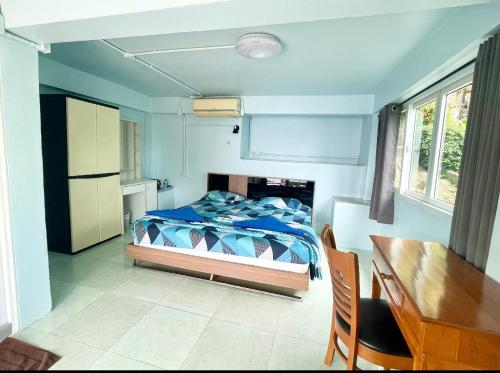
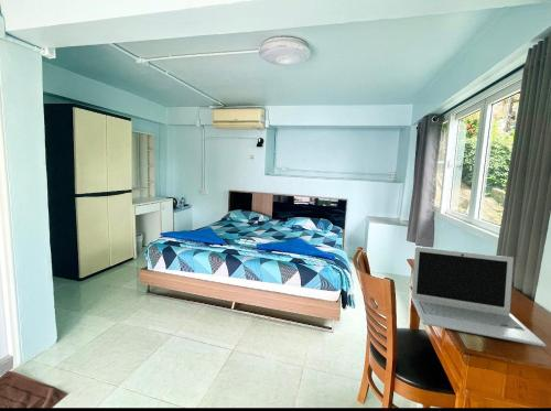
+ laptop (469, 289)
